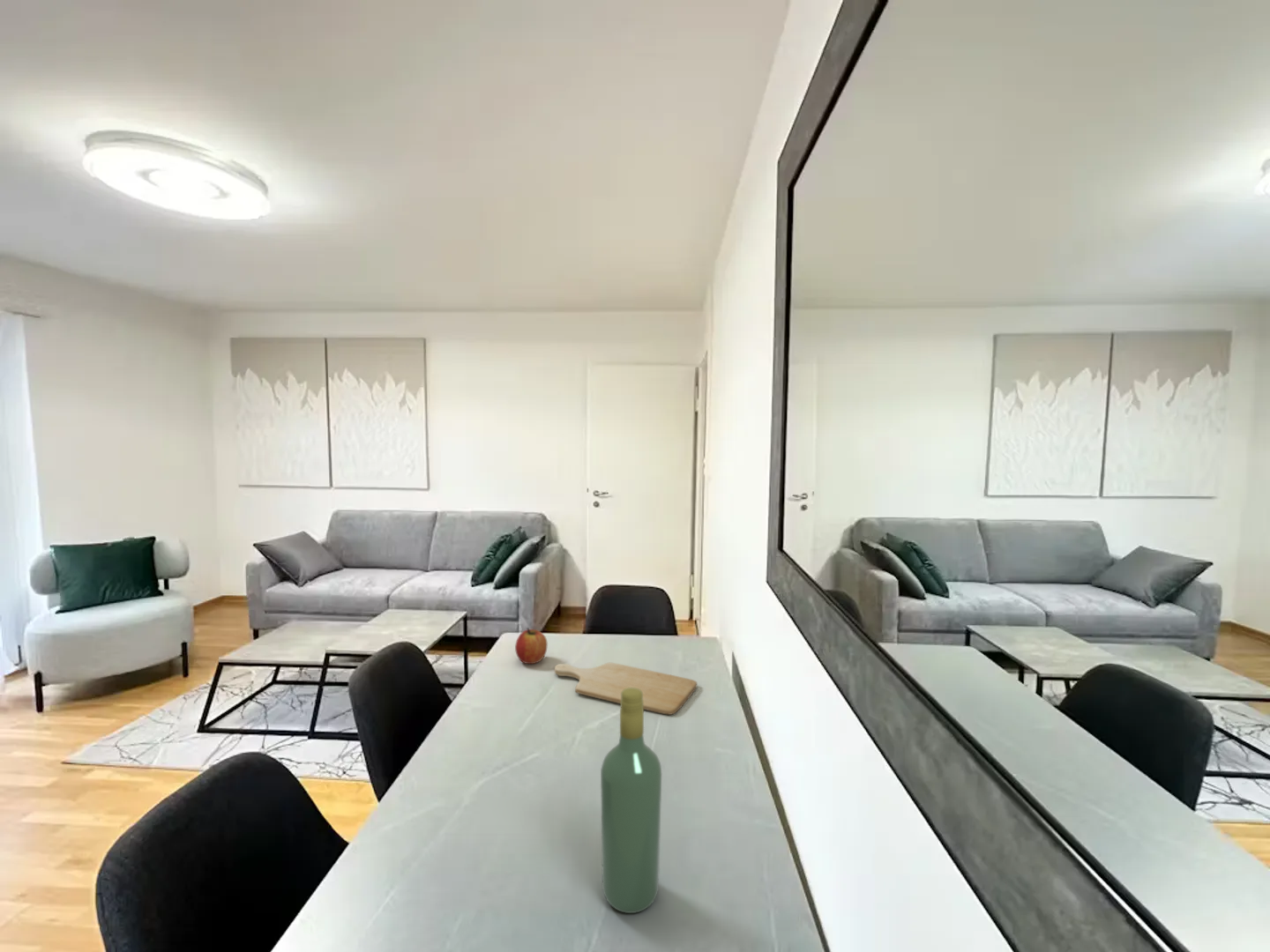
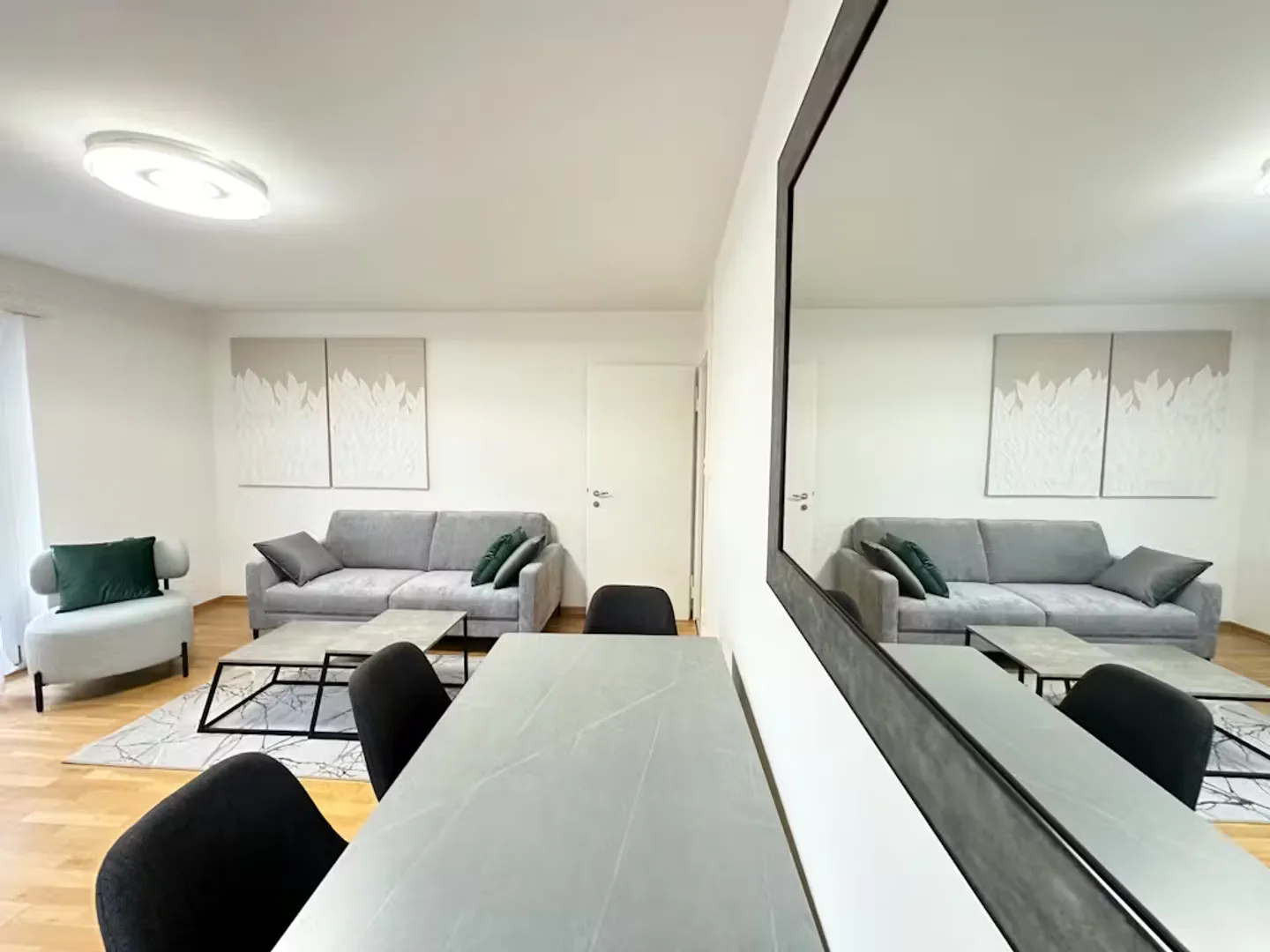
- chopping board (617, 681)
- wine bottle (631, 793)
- apple (531, 644)
